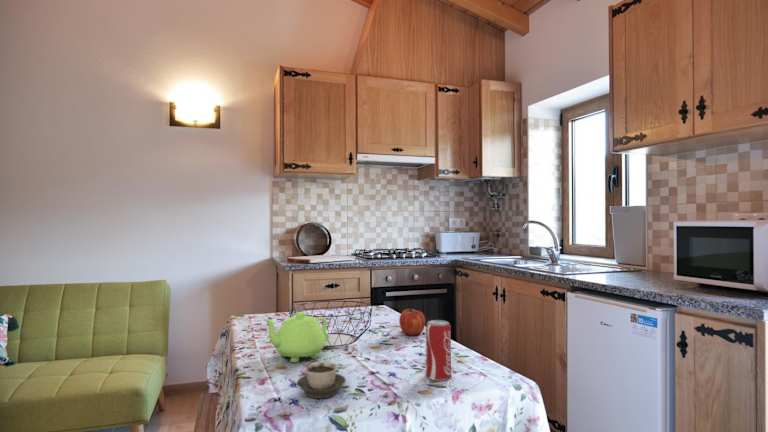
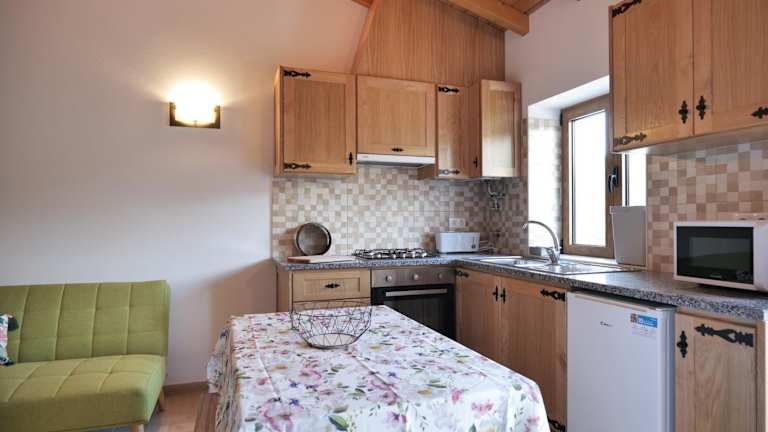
- cup (321, 379)
- teapot (297, 334)
- fruit (412, 320)
- beverage can (438, 349)
